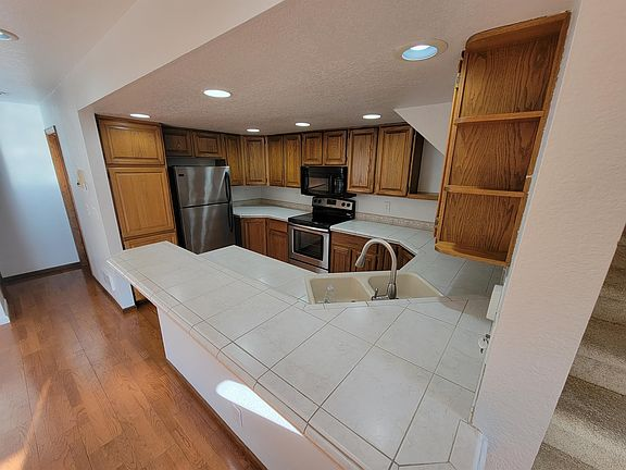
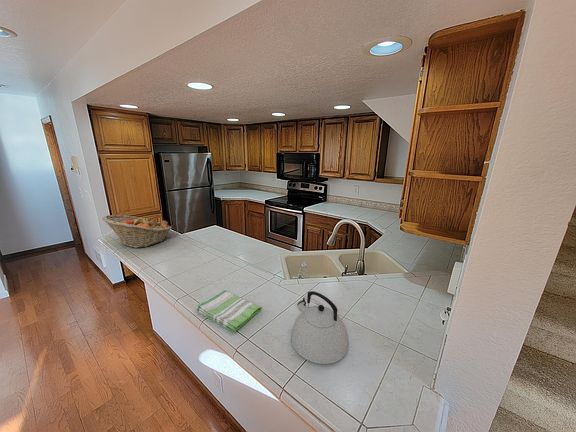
+ fruit basket (139, 227)
+ dish towel (229, 307)
+ kettle (319, 317)
